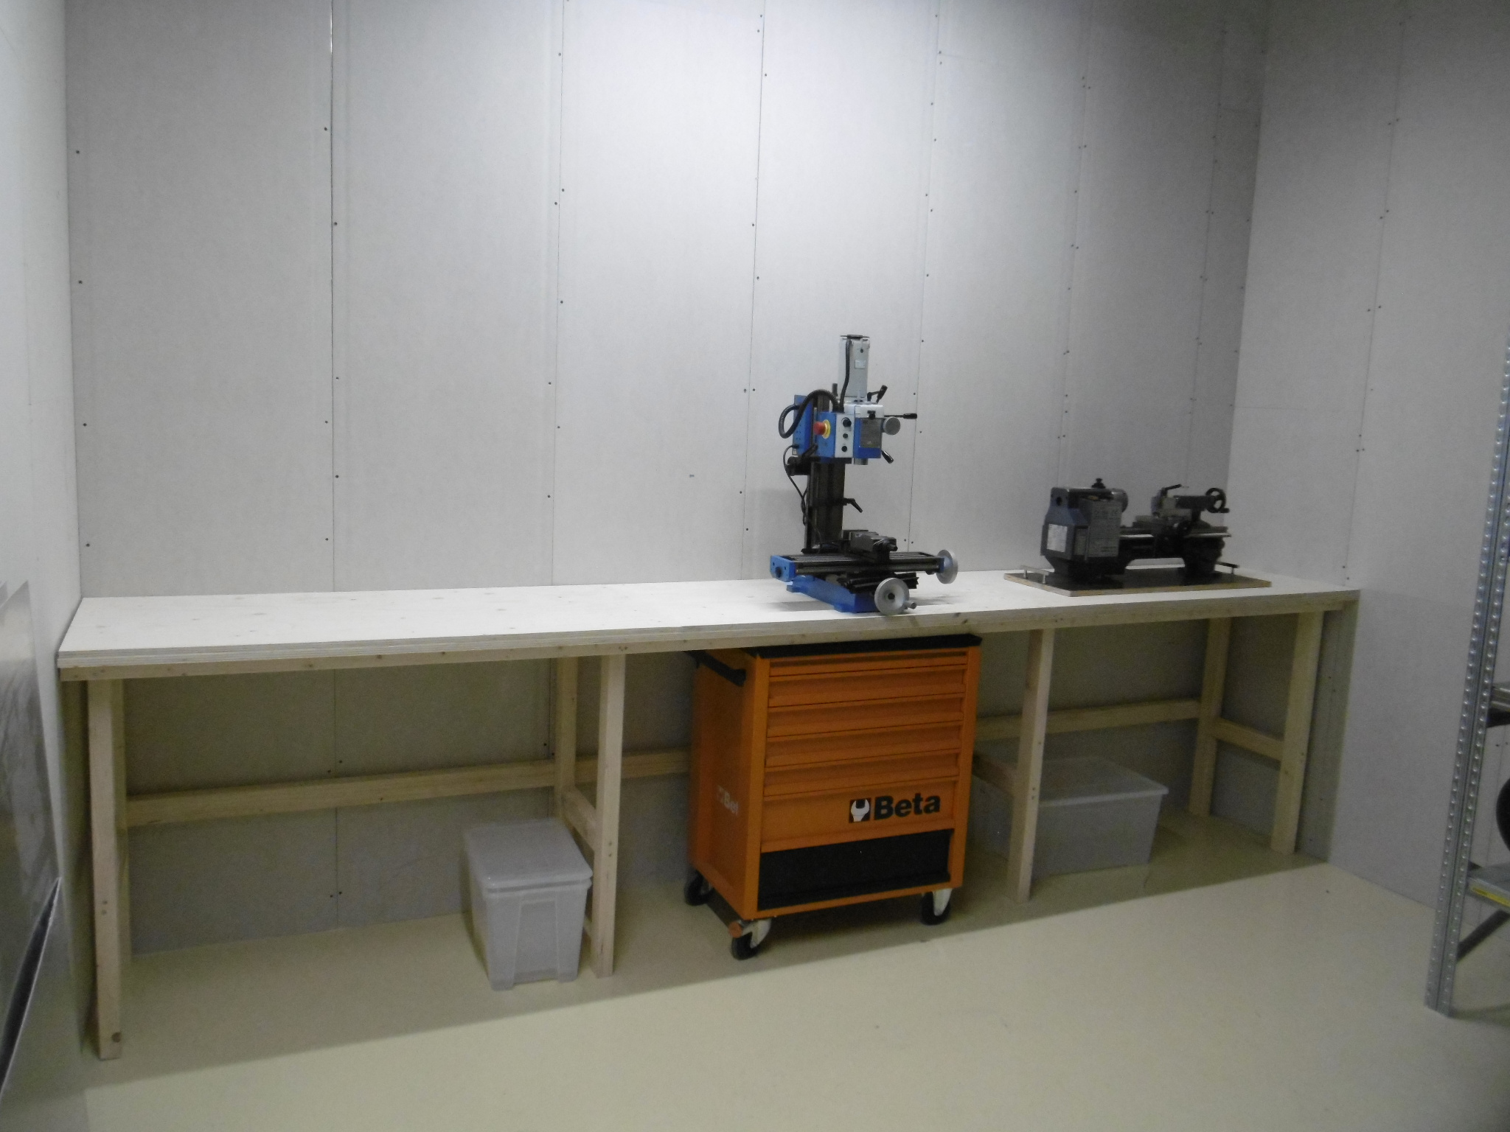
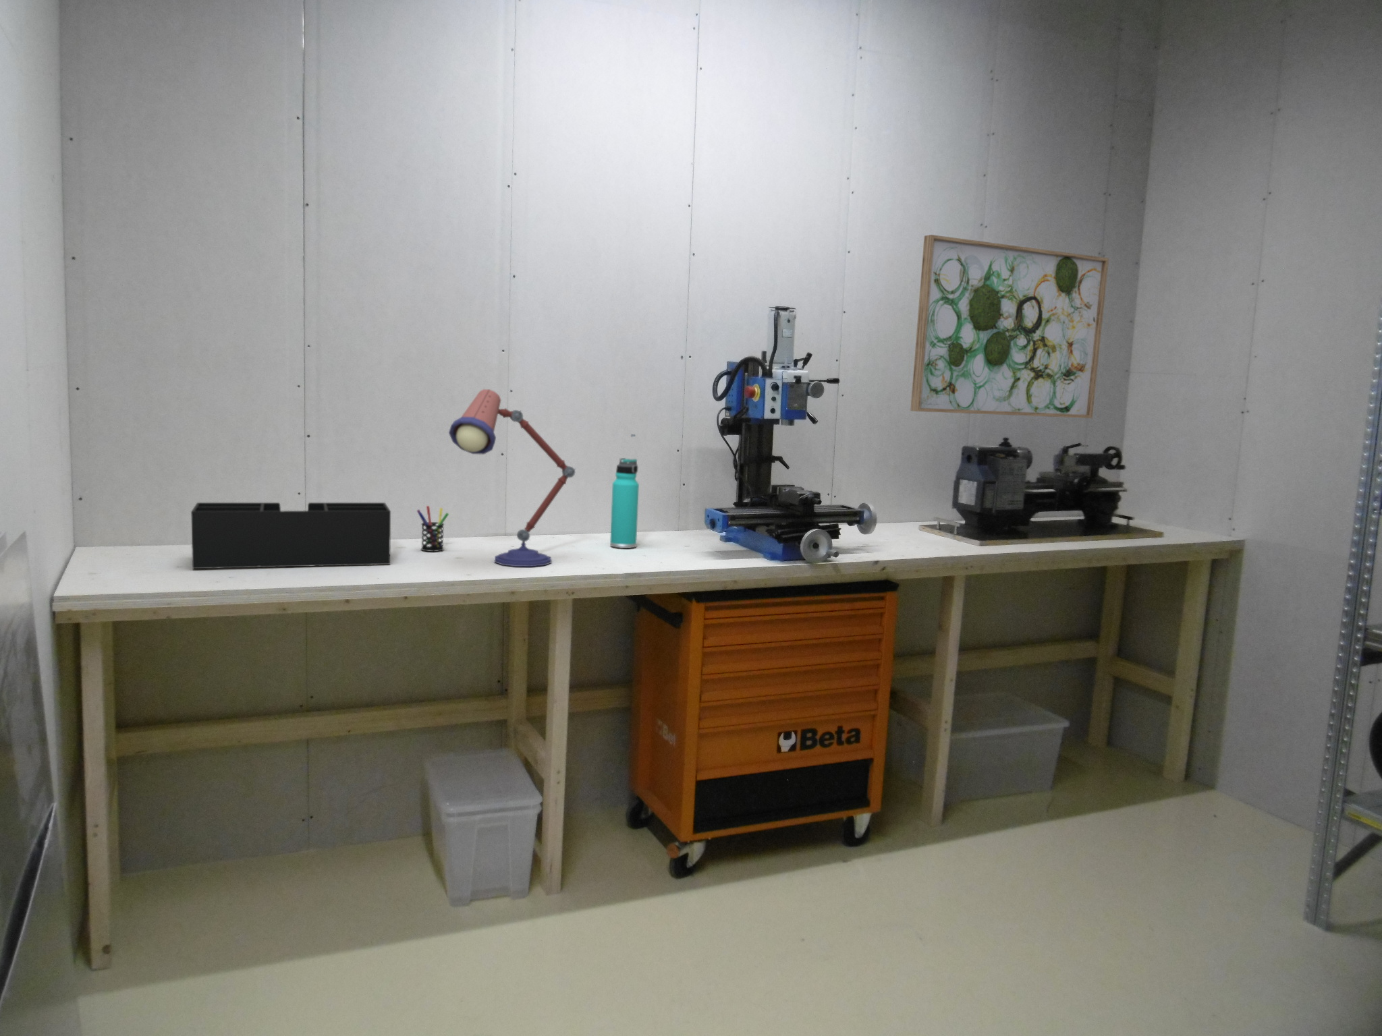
+ pen holder (434, 528)
+ desk lamp (491, 449)
+ desk organizer (294, 533)
+ thermos bottle (625, 502)
+ wall art (1015, 332)
